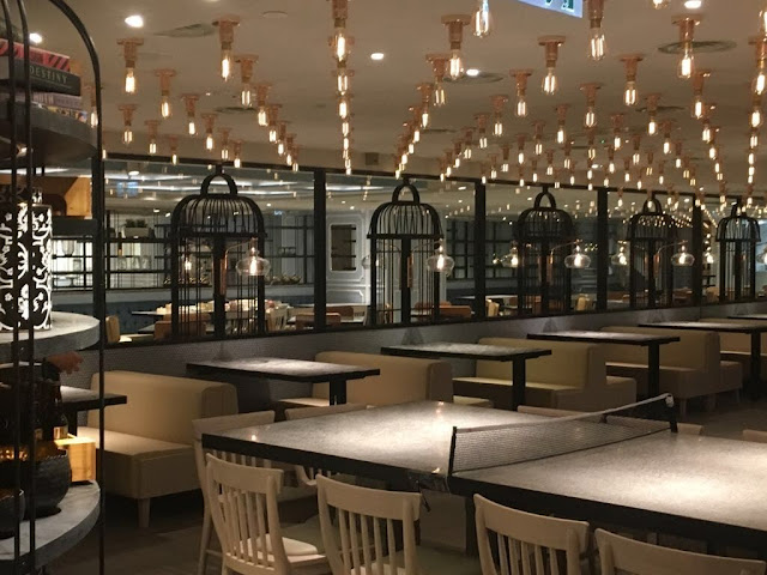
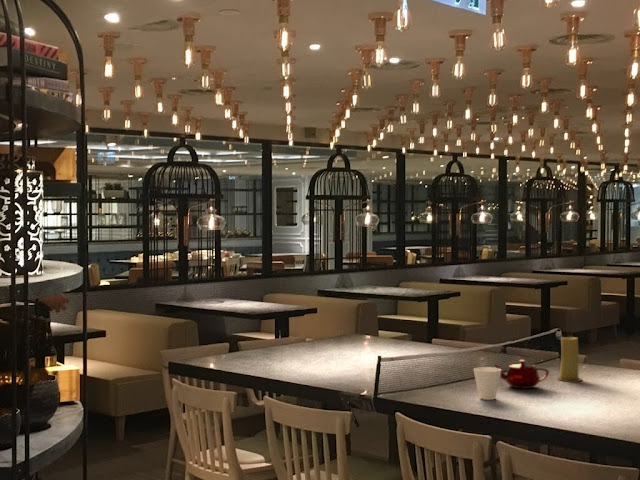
+ teapot (520, 373)
+ cup (487, 383)
+ candle (569, 358)
